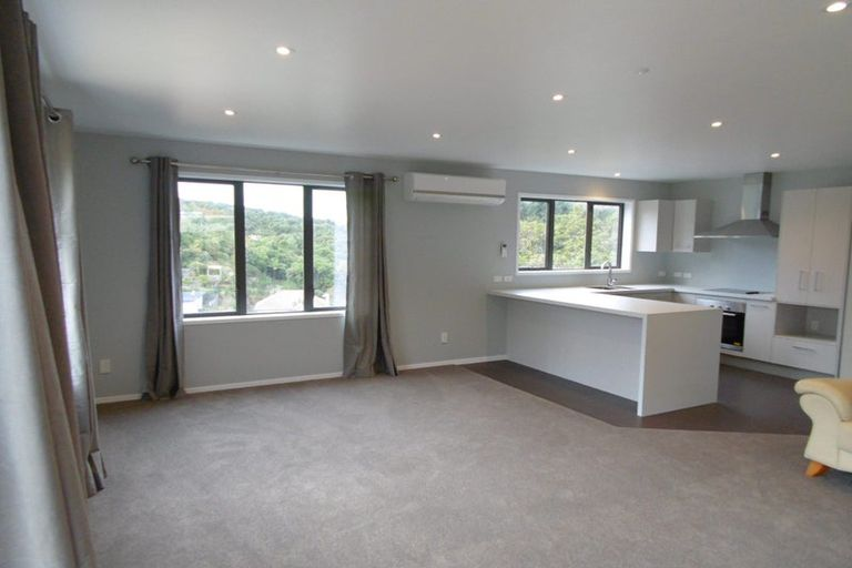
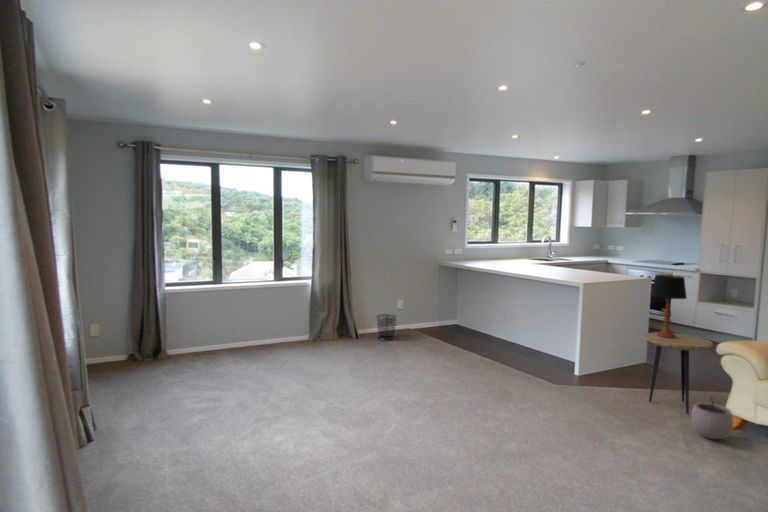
+ waste bin (386, 327)
+ table lamp (667, 306)
+ plant pot (711, 415)
+ side table (681, 372)
